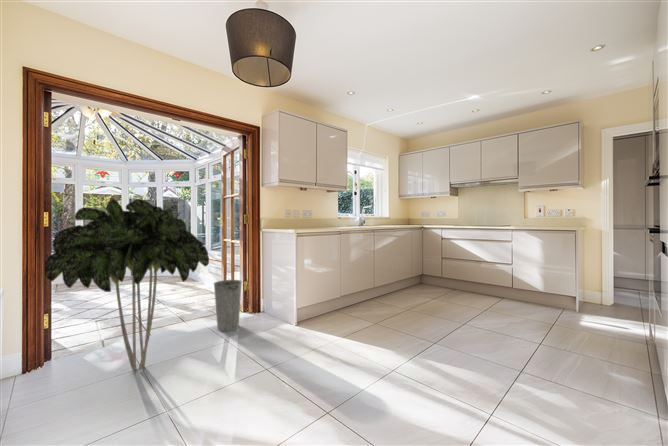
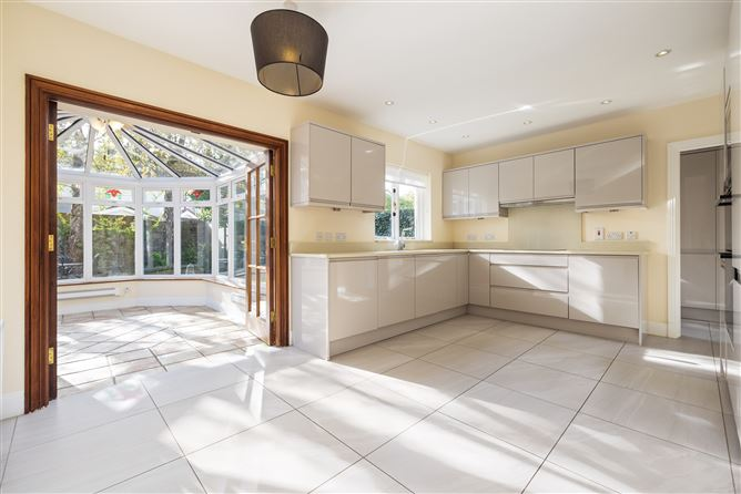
- indoor plant (137, 285)
- bucket (228, 304)
